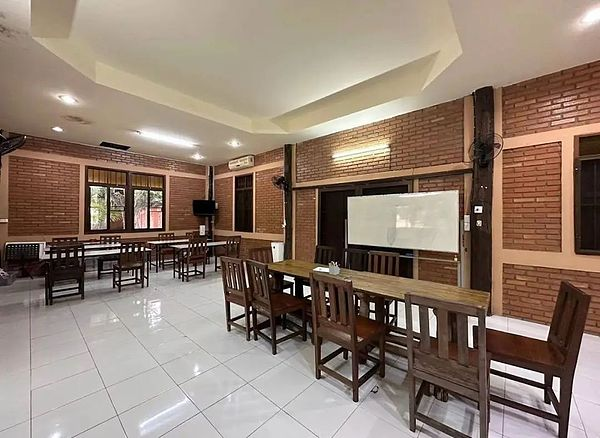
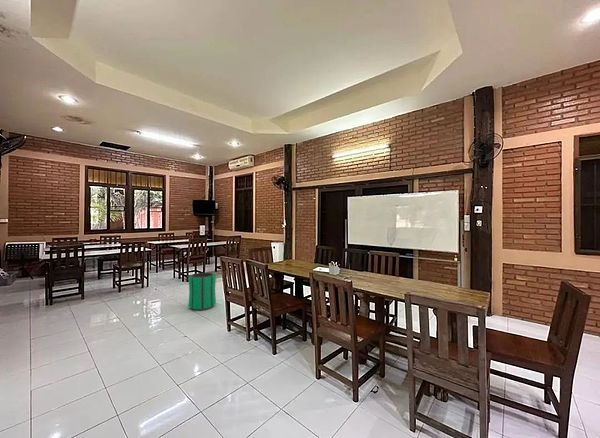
+ trash can (202, 290)
